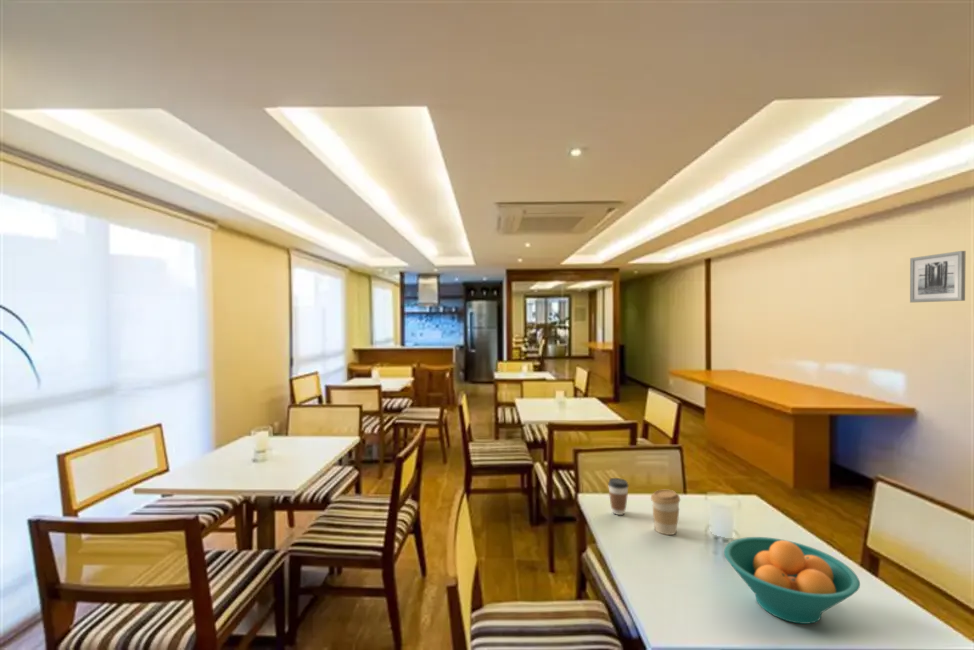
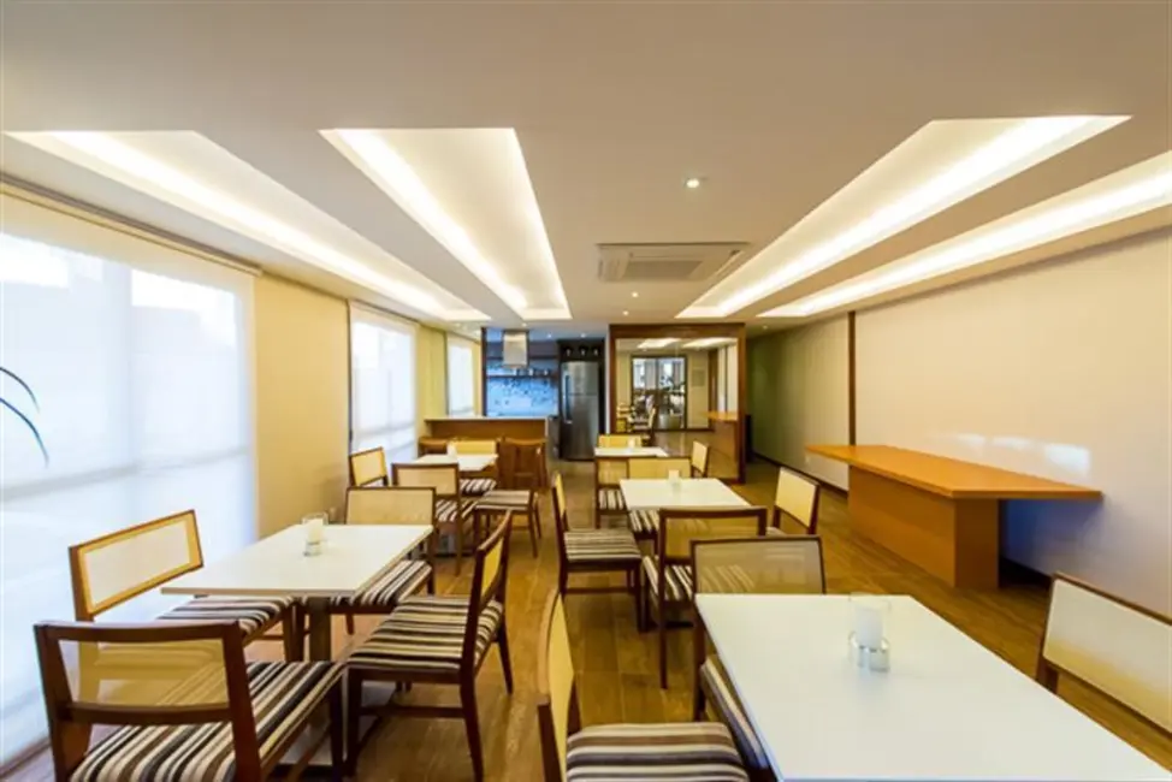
- coffee cup (665, 511)
- wall art (936, 278)
- coffee cup (618, 496)
- fruit bowl (787, 575)
